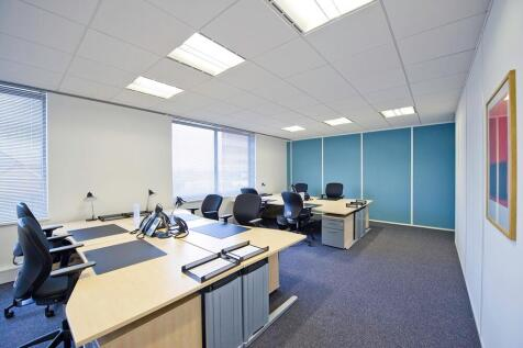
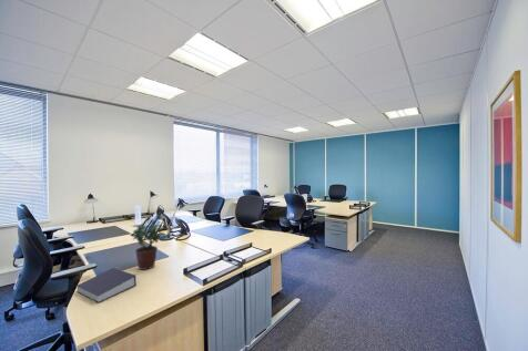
+ book (106, 282)
+ potted plant (144, 245)
